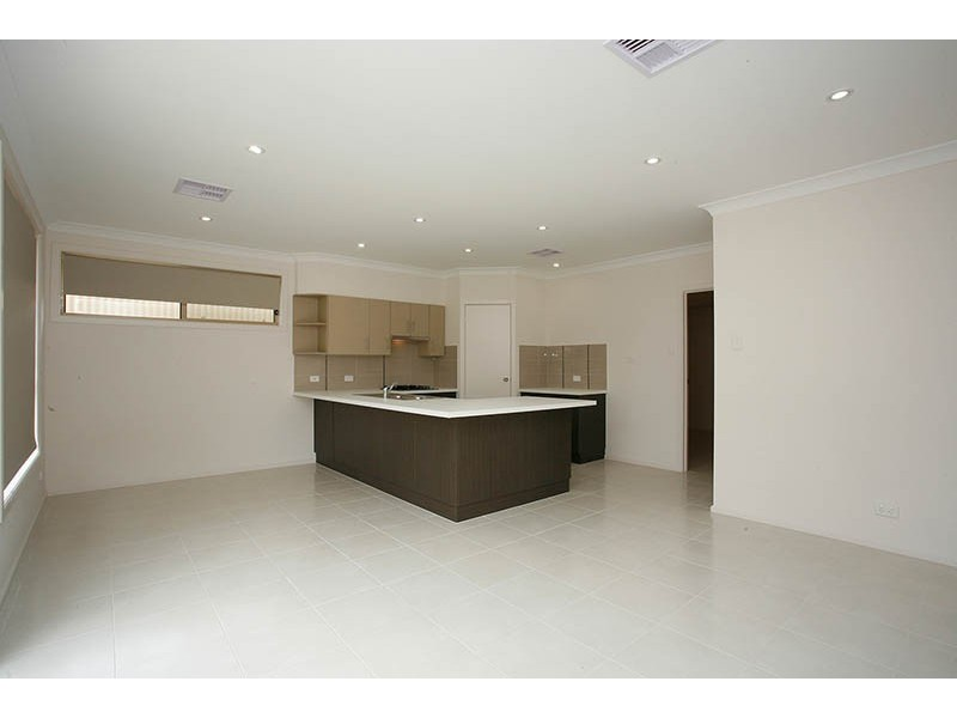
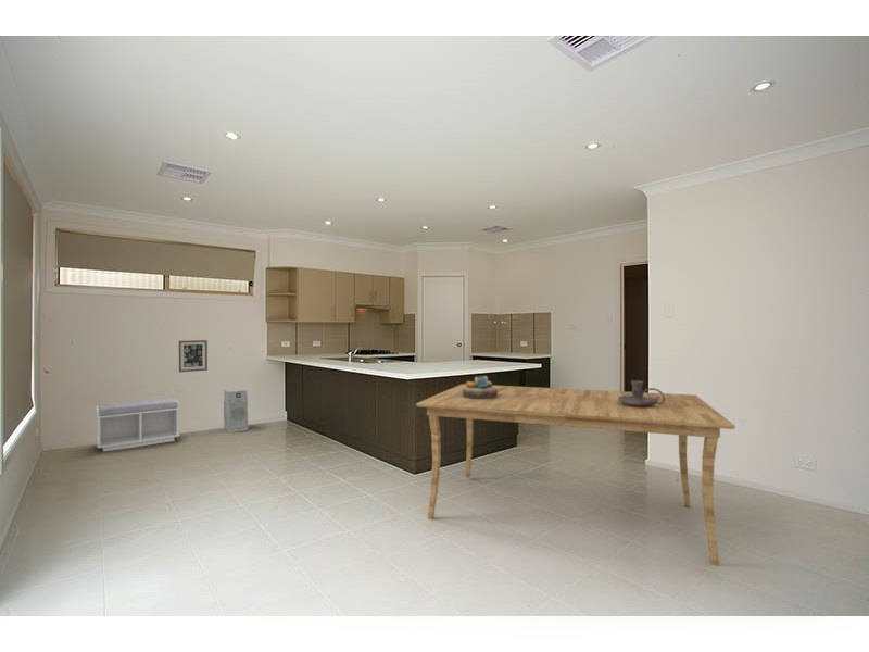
+ air purifier (235, 410)
+ wall art (192, 355)
+ dining table (570, 426)
+ candle holder (641, 393)
+ decorative bowl (479, 385)
+ bench (138, 422)
